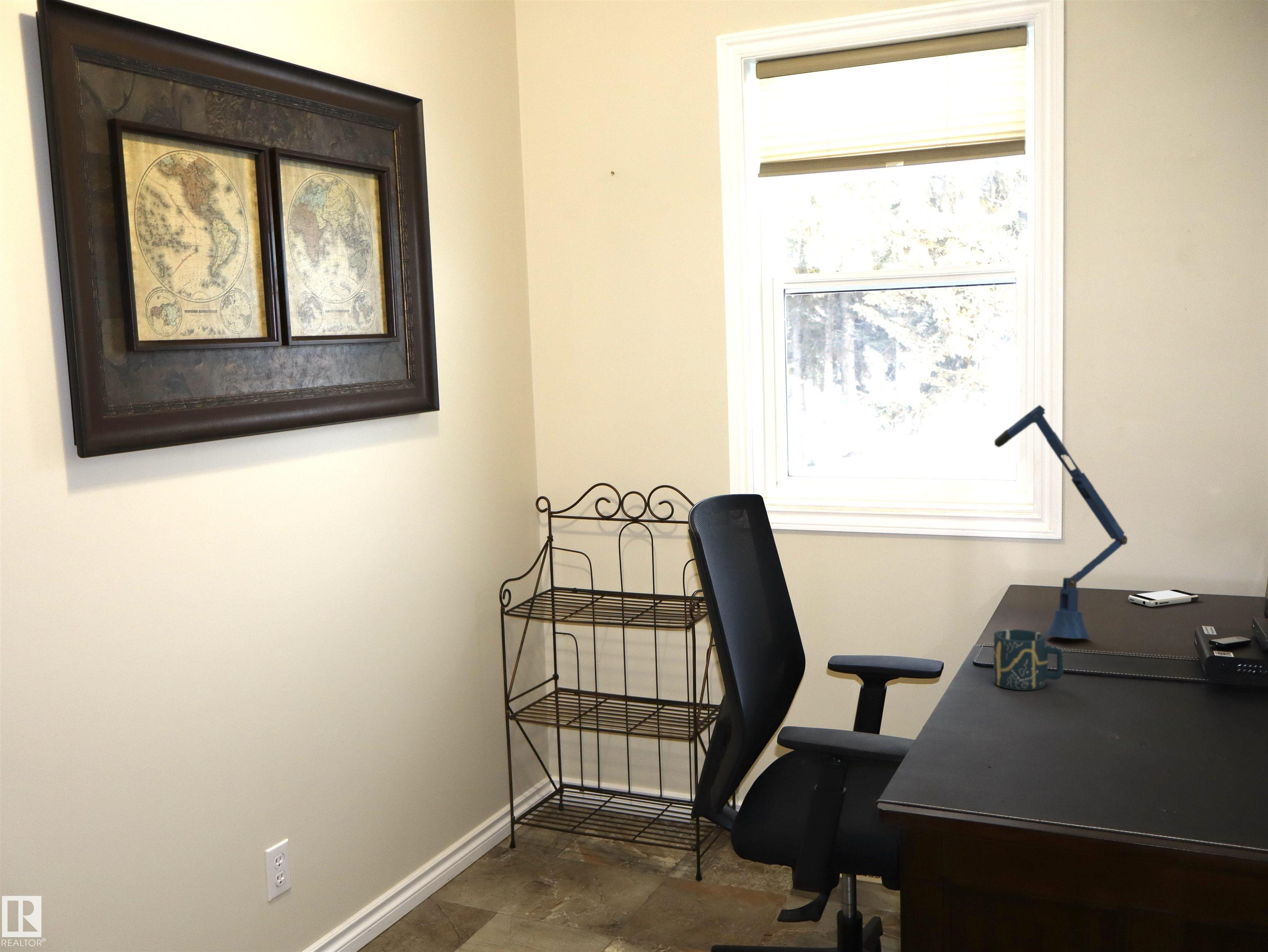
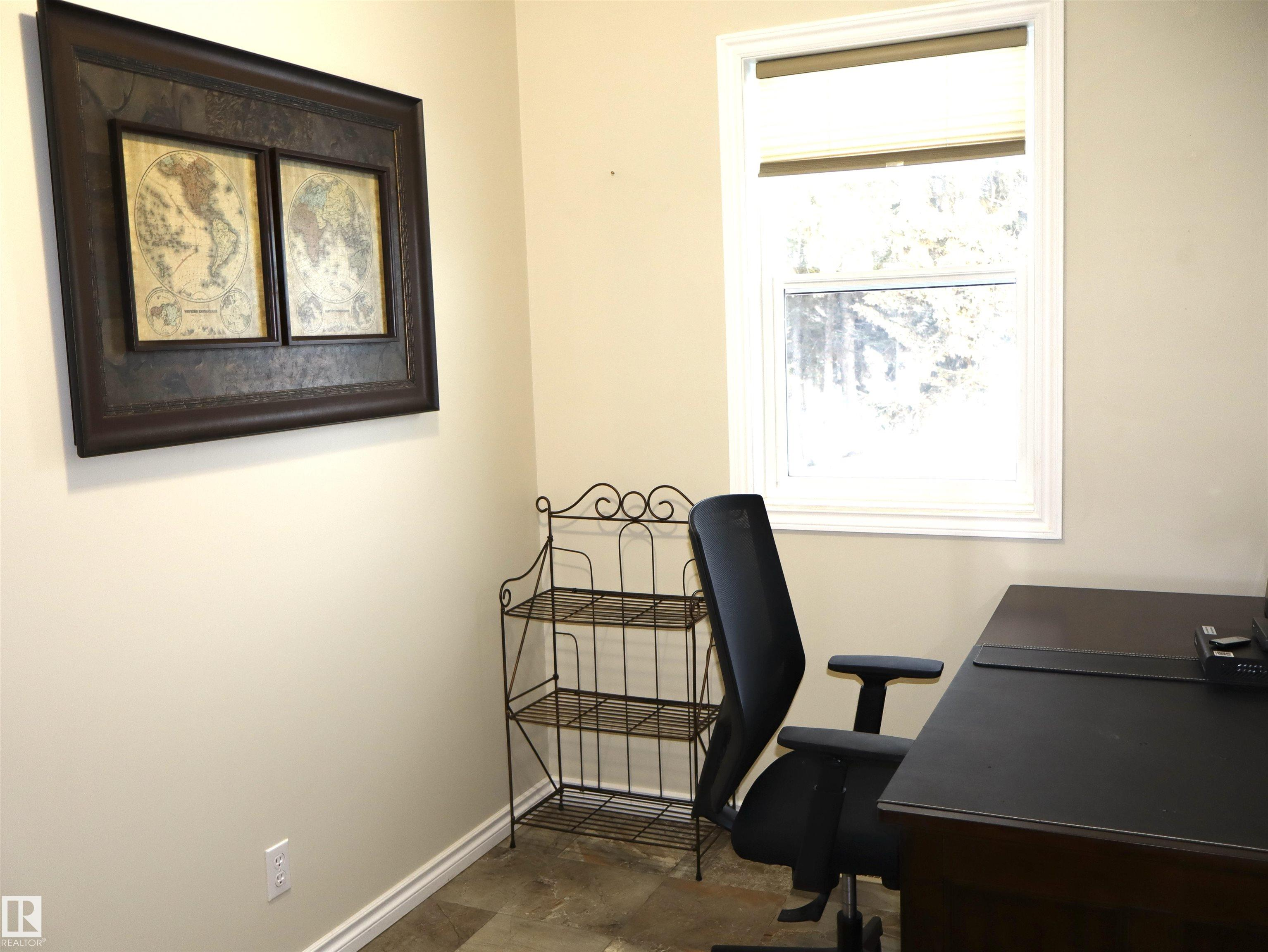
- smartphone (1163, 598)
- cup (1028, 660)
- desk lamp (1084, 500)
